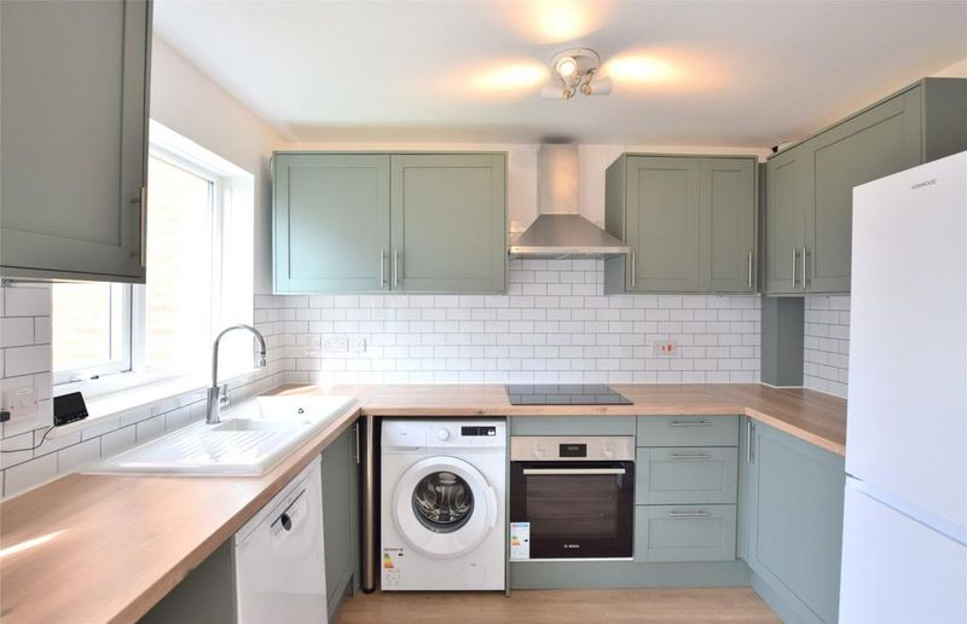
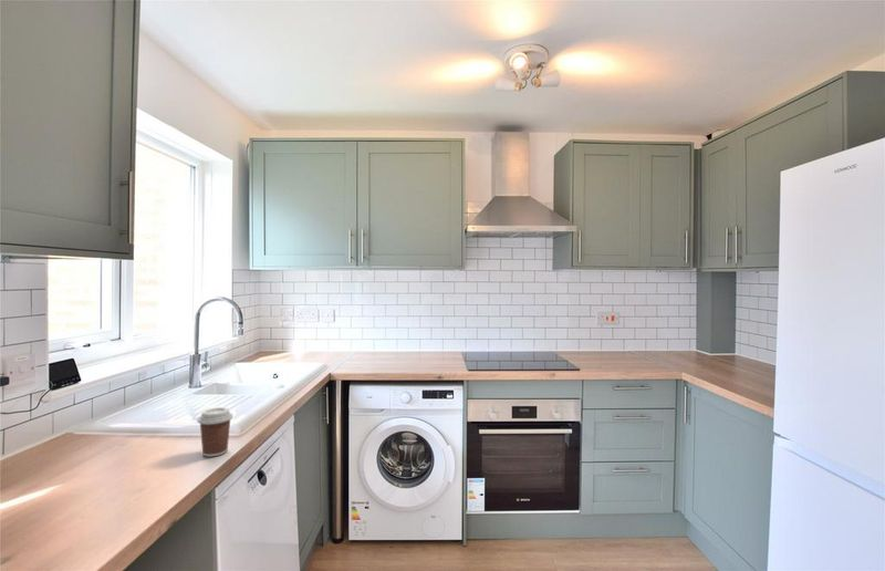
+ coffee cup (215, 430)
